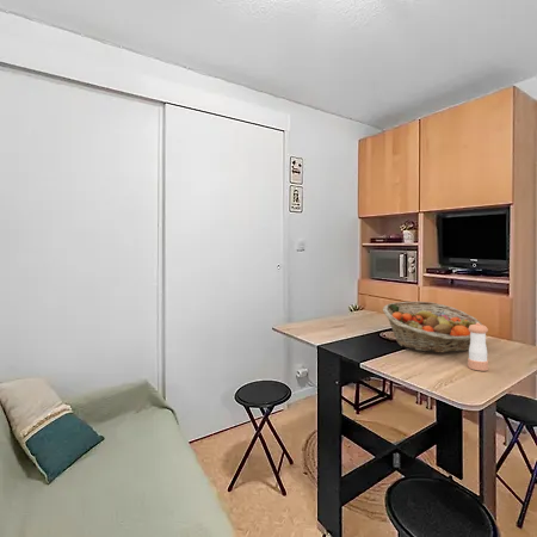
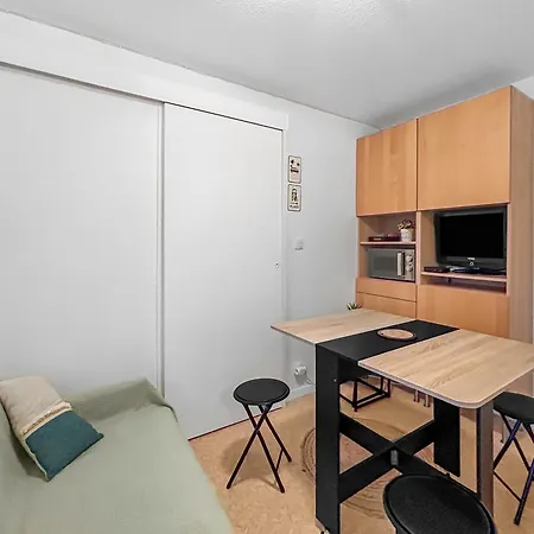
- pepper shaker (477, 345)
- fruit basket (431, 325)
